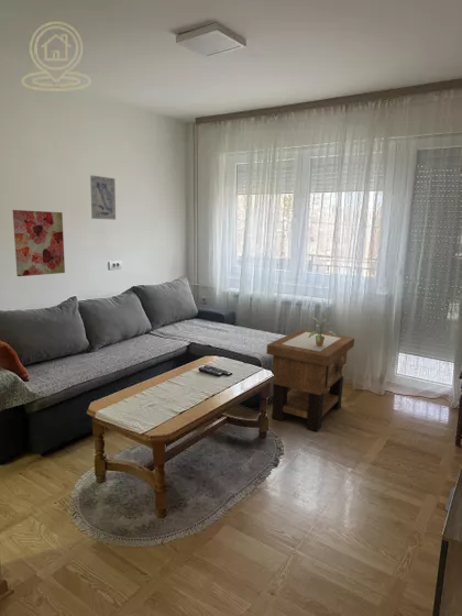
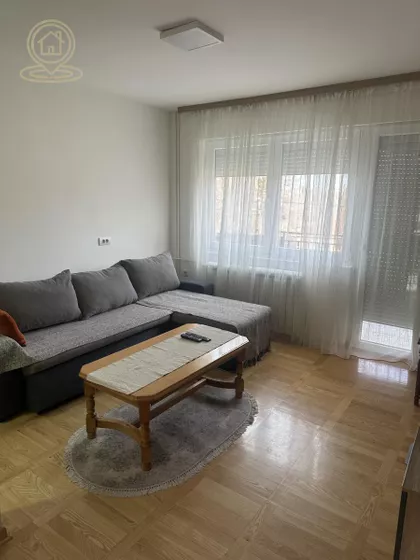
- side table (312, 377)
- wall art (40, 243)
- potted plant (320, 329)
- wall art (103, 198)
